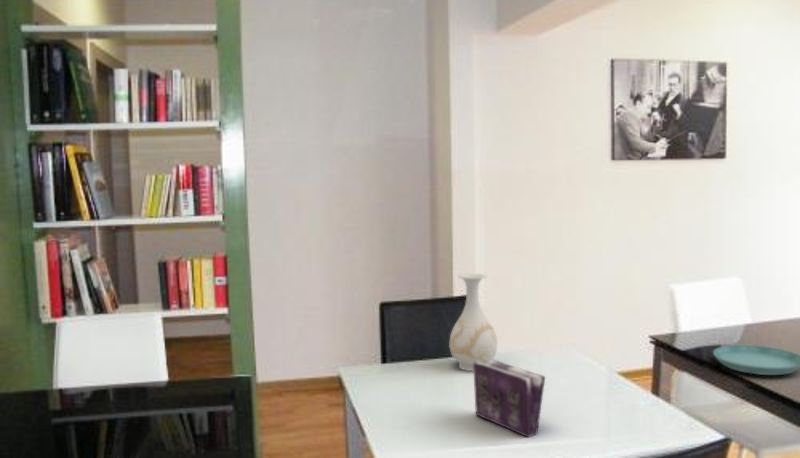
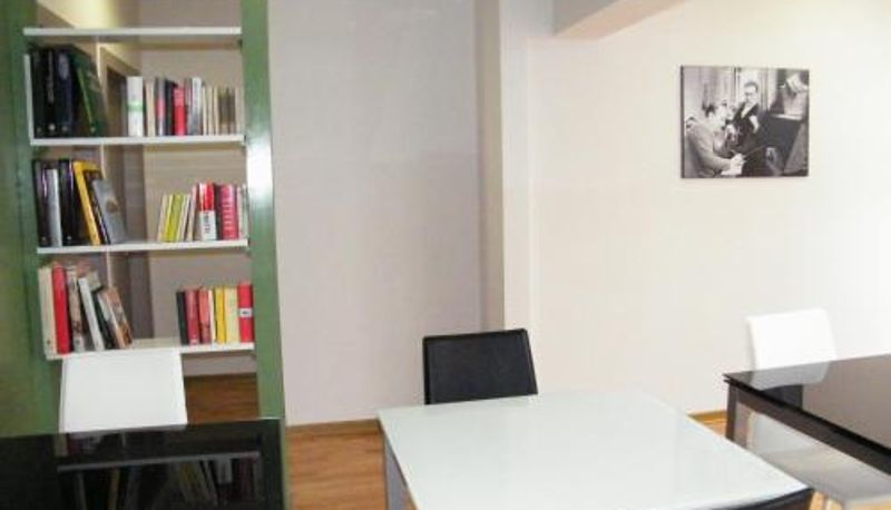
- saucer (757, 360)
- book (508, 396)
- vase (472, 321)
